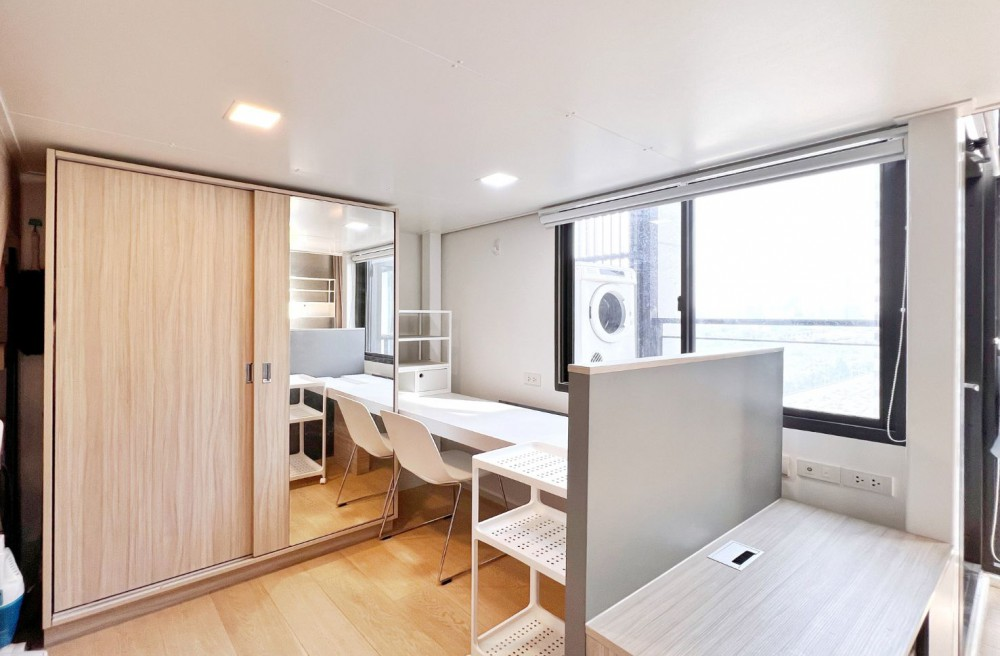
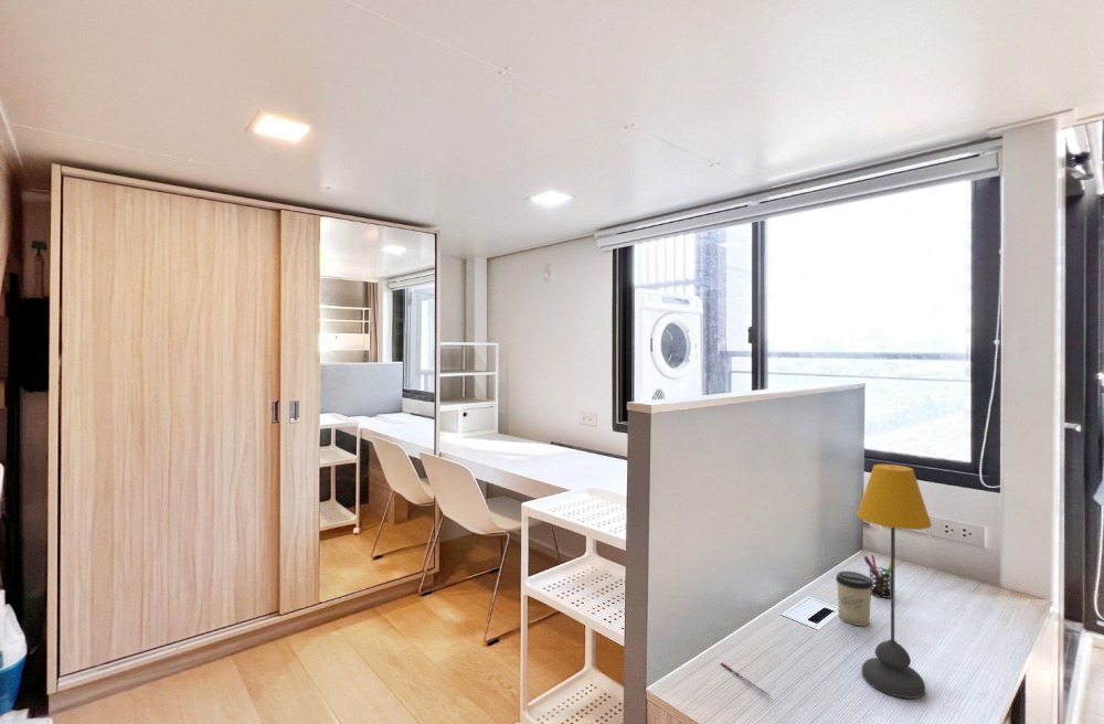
+ cup (853, 597)
+ pen (744, 679)
+ pen holder (881, 574)
+ table lamp (892, 574)
